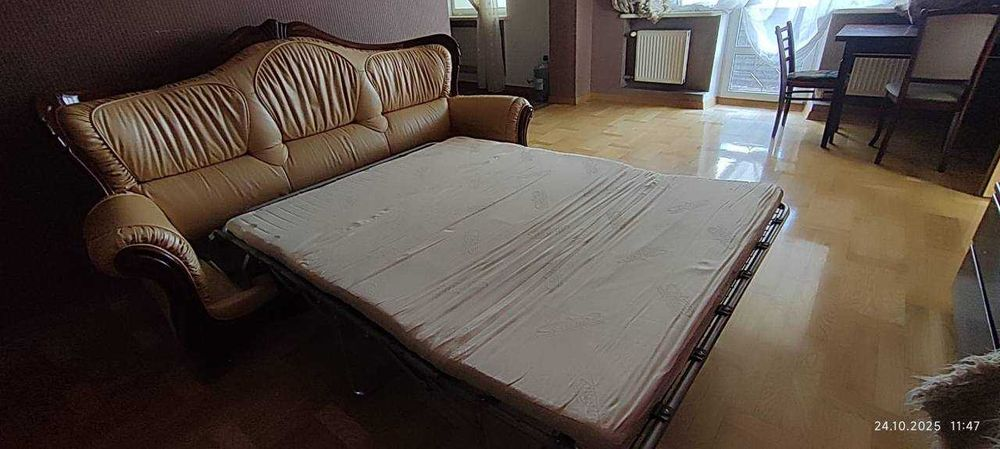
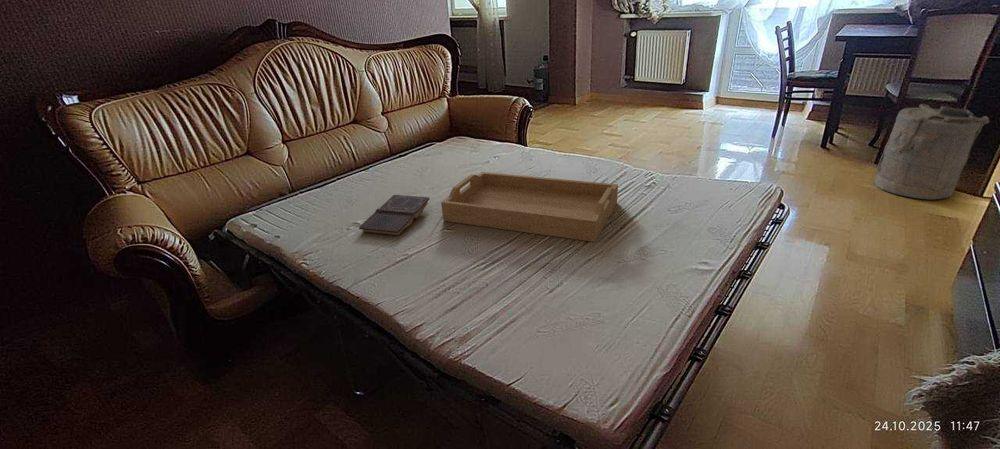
+ book (394, 214)
+ laundry hamper (922, 149)
+ serving tray (531, 199)
